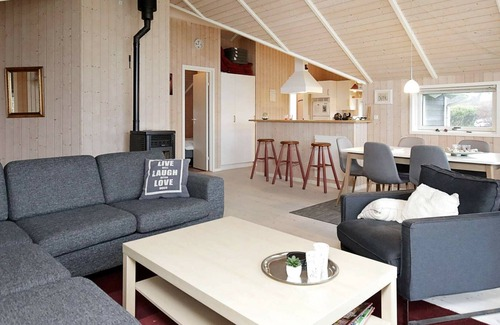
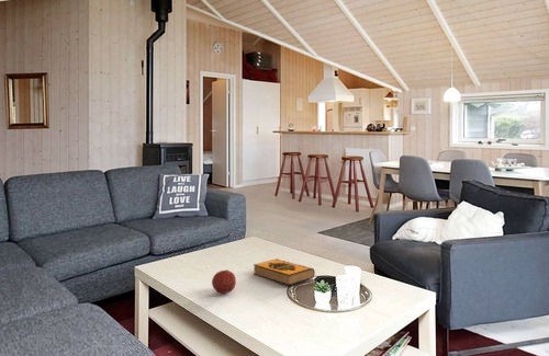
+ hardback book (283, 271)
+ fruit (224, 280)
